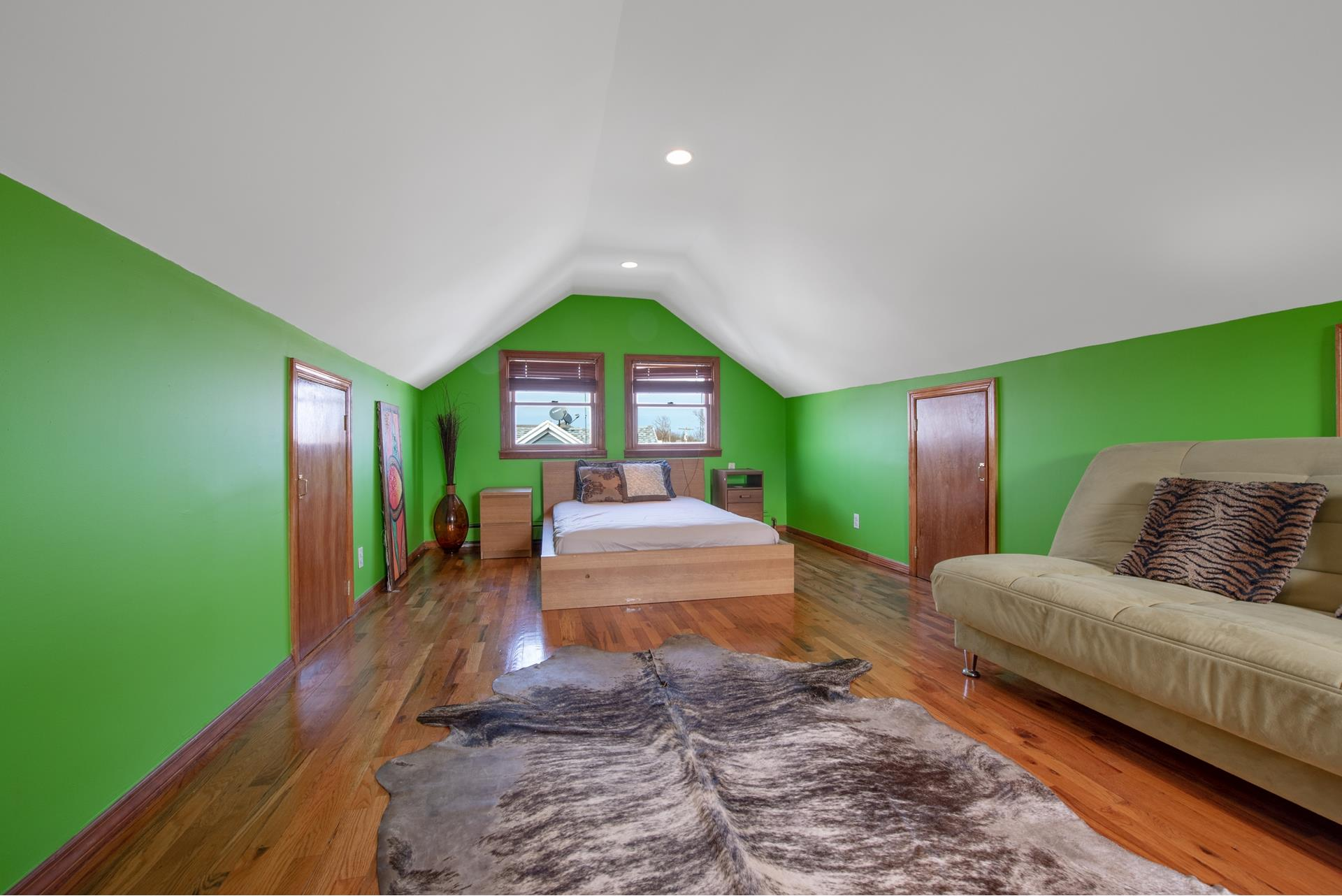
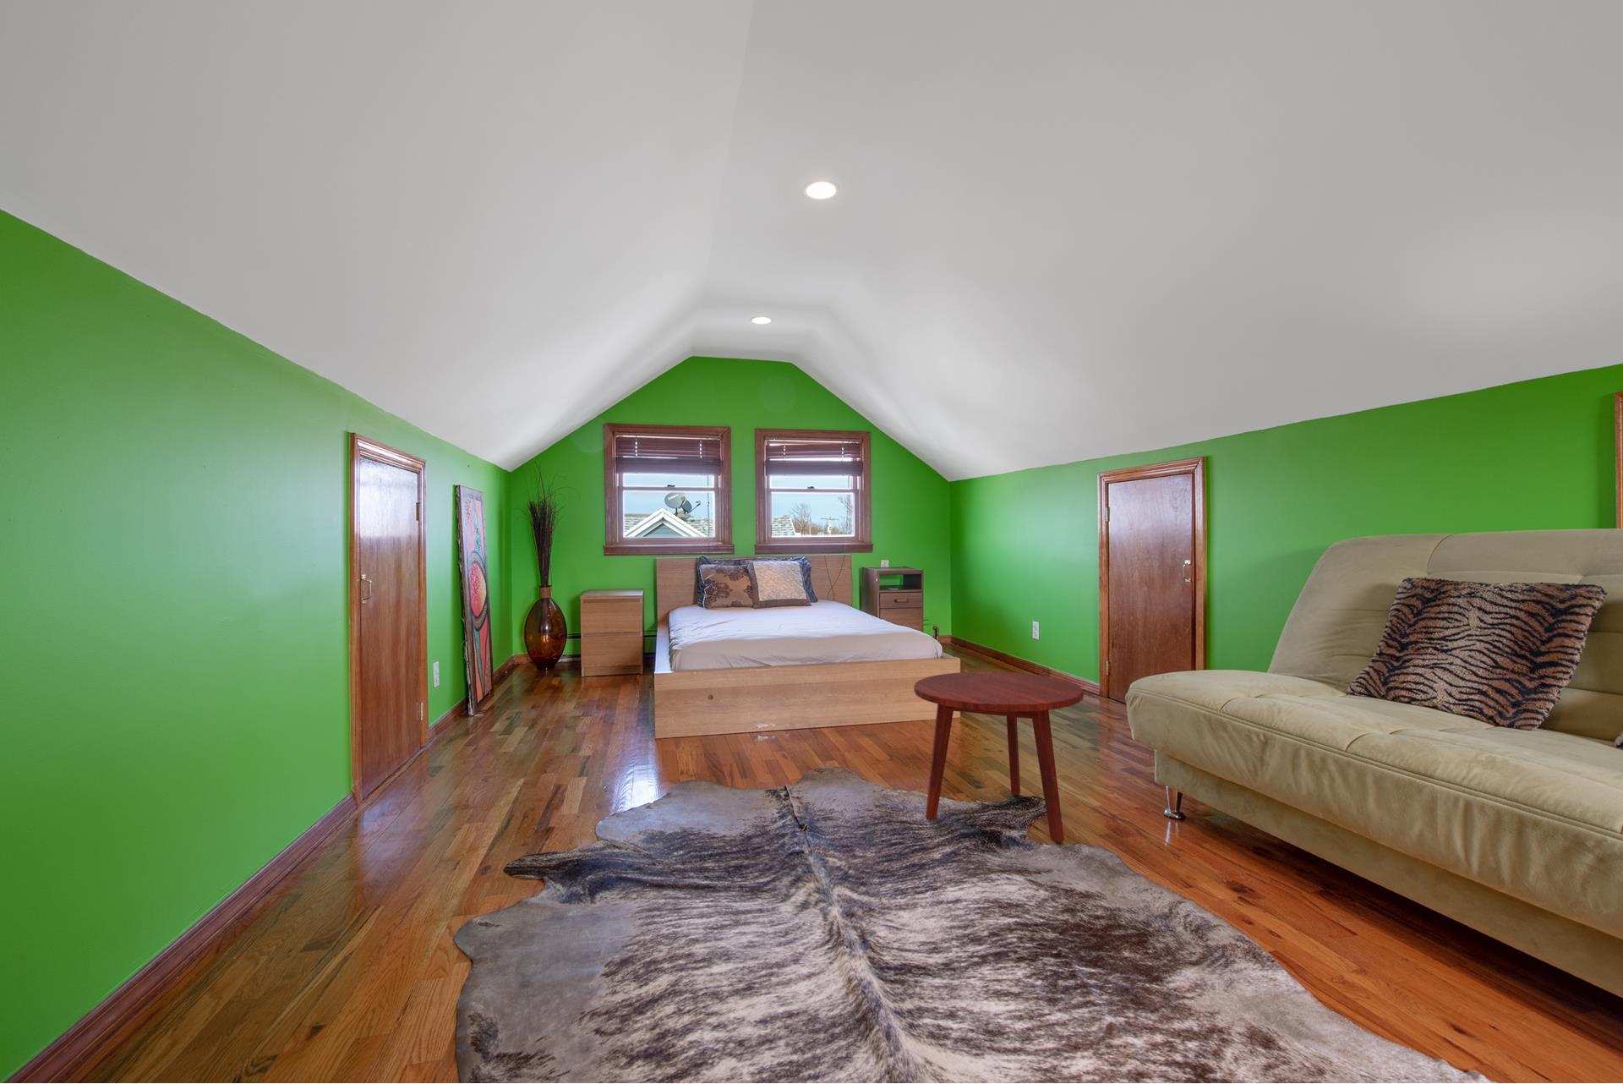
+ side table (1009, 751)
